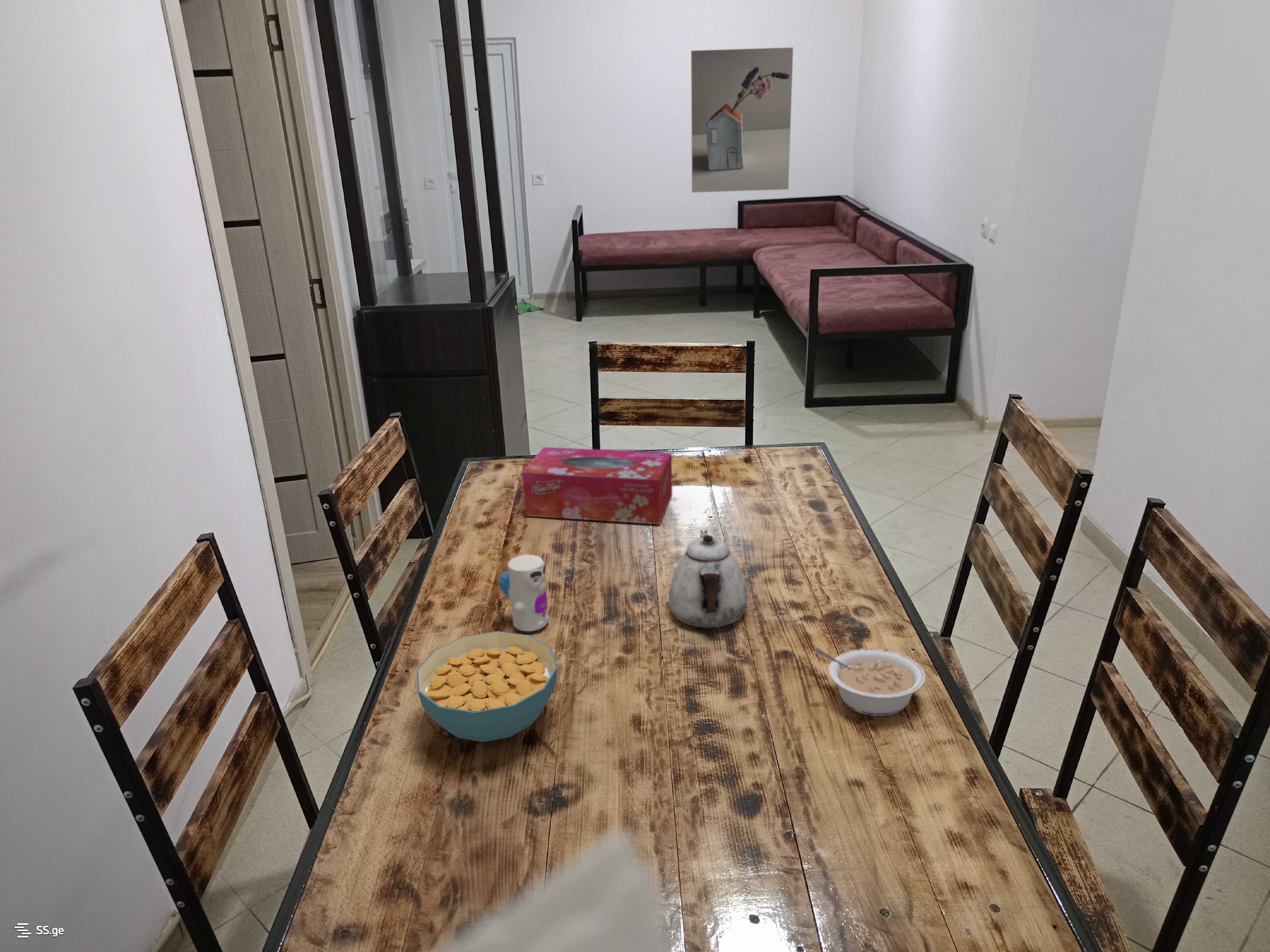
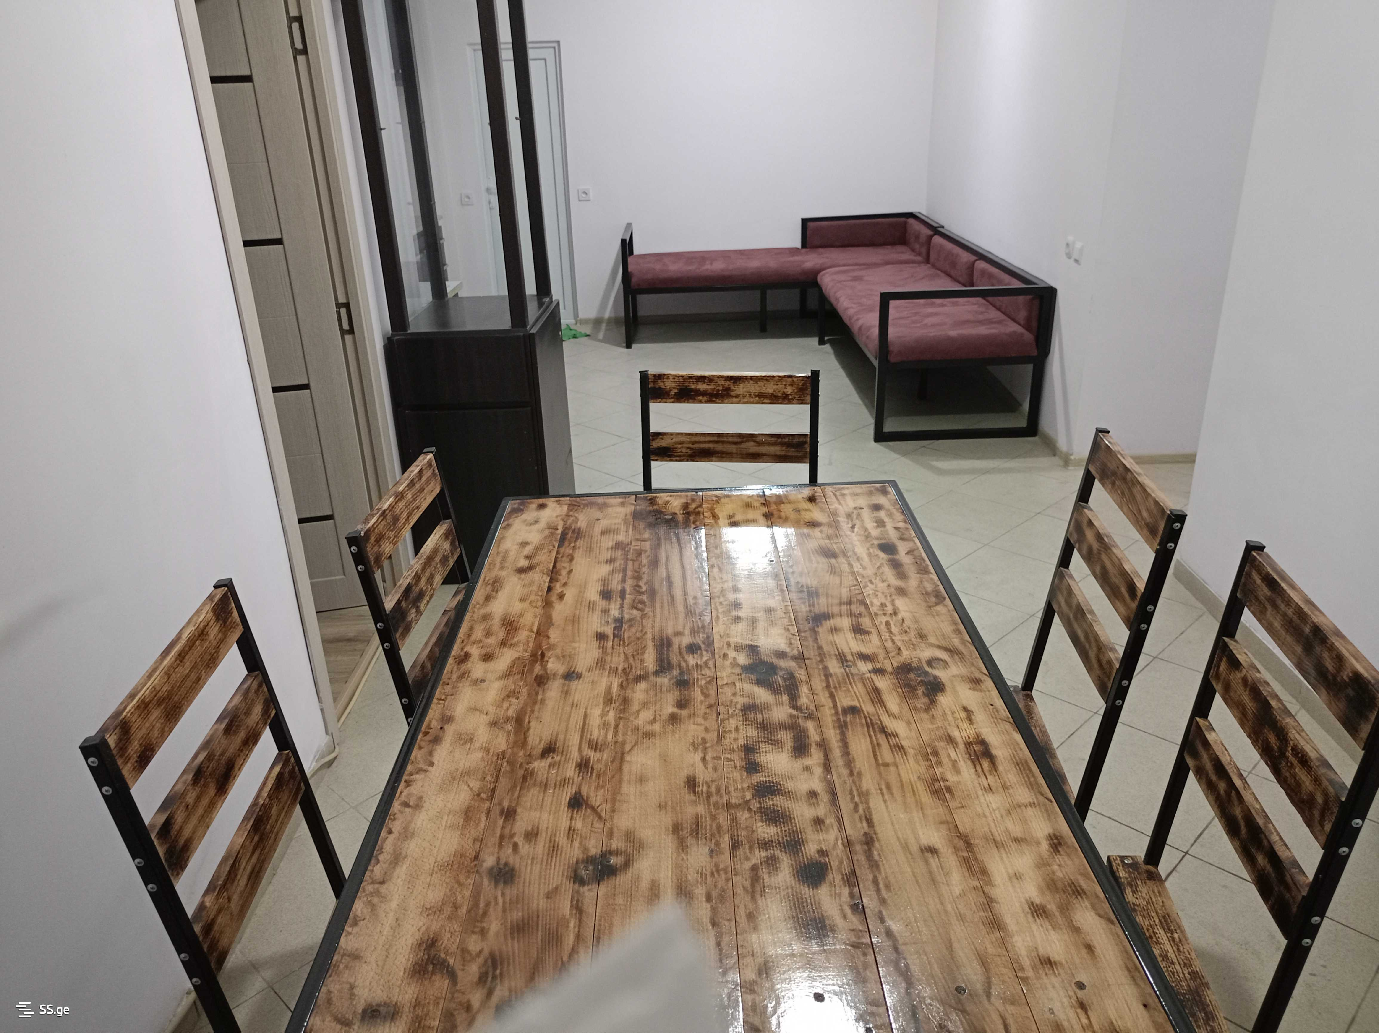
- toy (524, 591)
- cereal bowl (490, 697)
- teapot (707, 571)
- legume (872, 683)
- tissue box (599, 484)
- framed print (741, 122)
